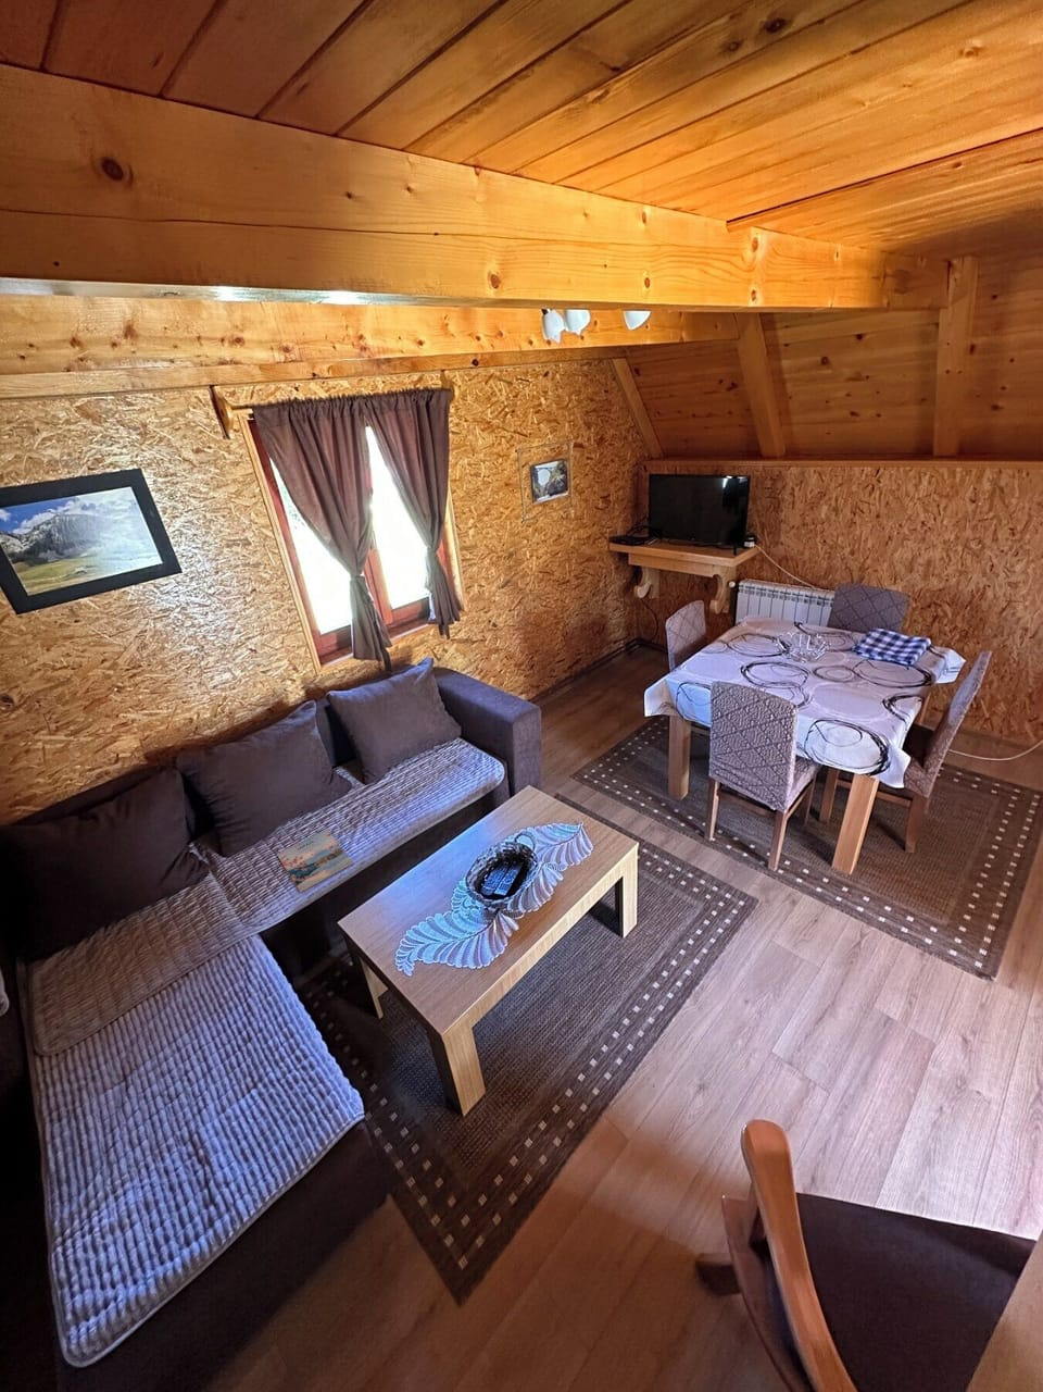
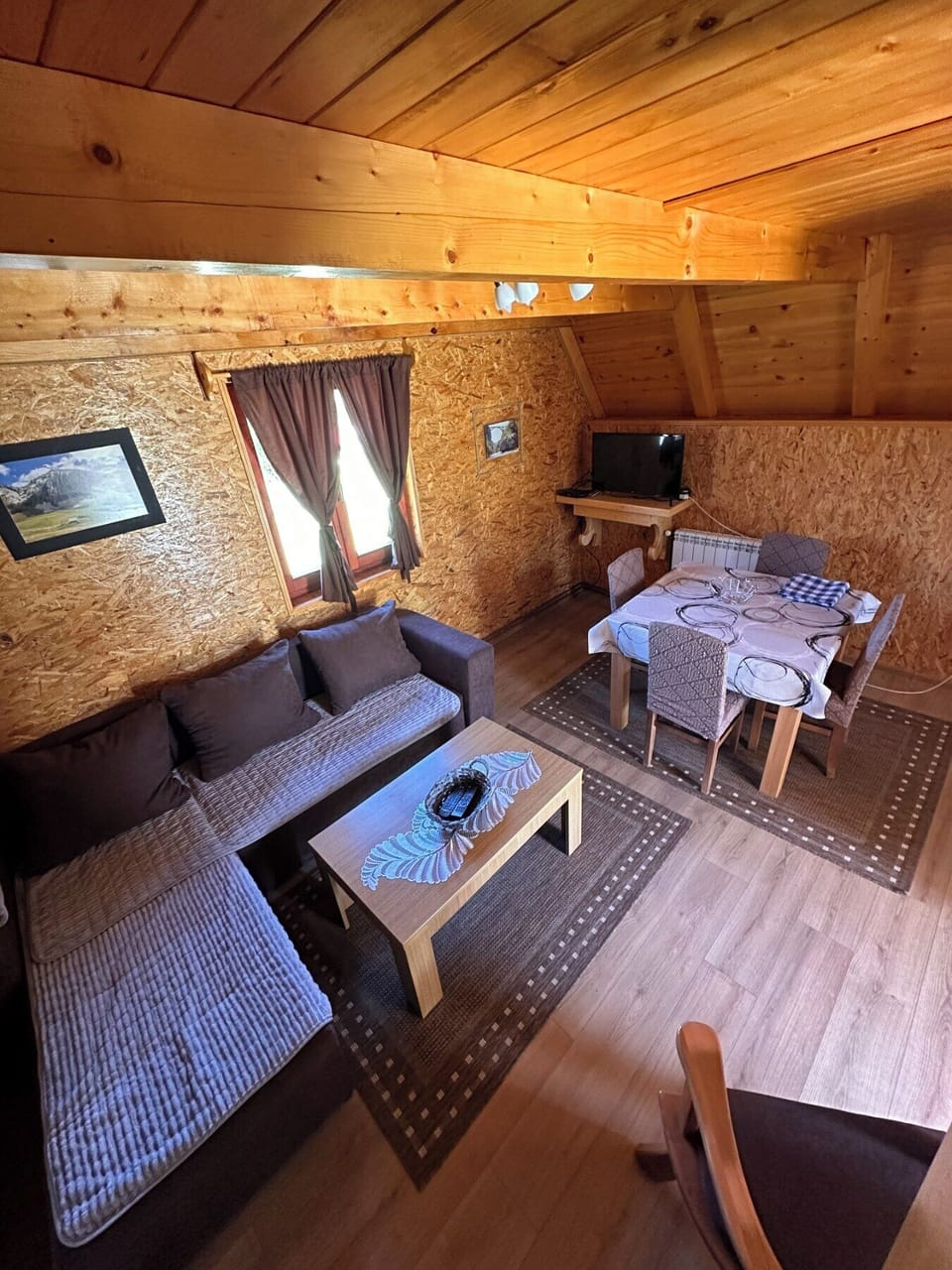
- magazine (314, 858)
